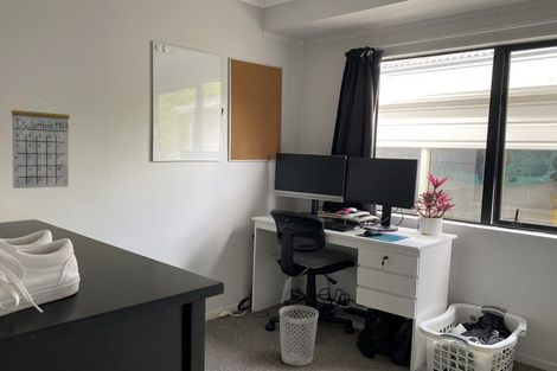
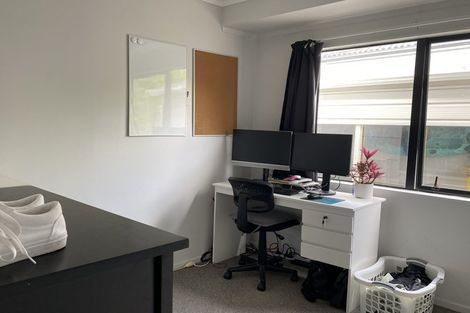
- calendar (41, 141)
- wastebasket (297, 335)
